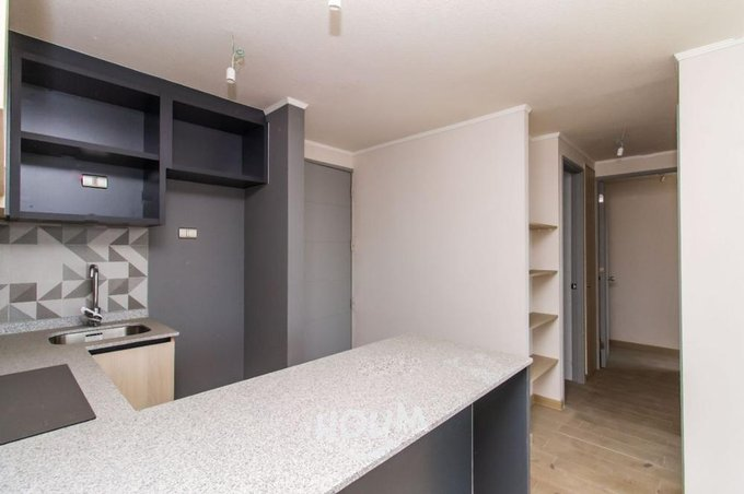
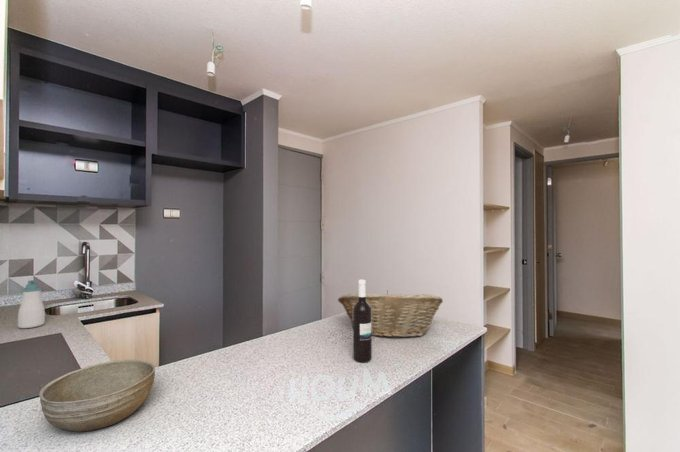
+ fruit basket (389, 308)
+ wine bottle (362, 319)
+ bowl (101, 395)
+ soap bottle (31, 303)
